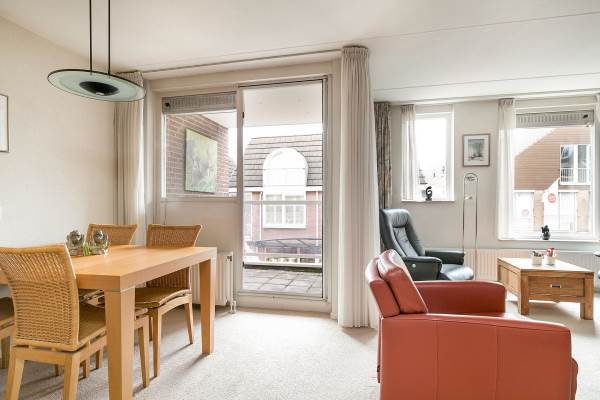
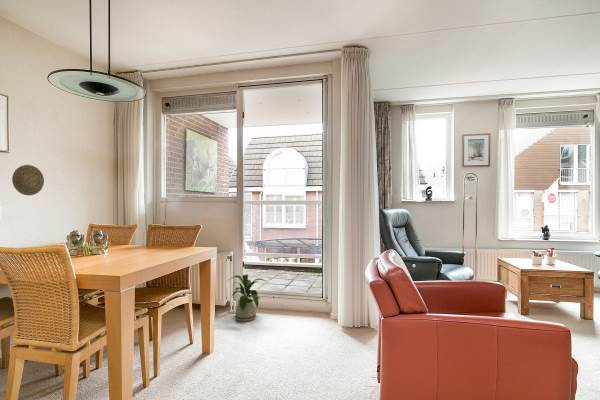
+ decorative plate (29, 180)
+ house plant (248, 293)
